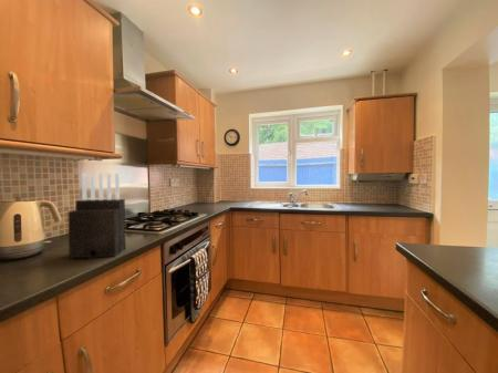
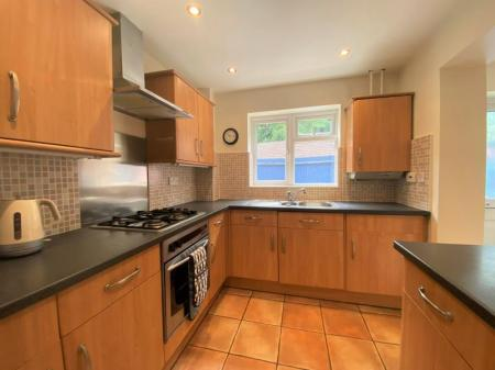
- knife block (96, 214)
